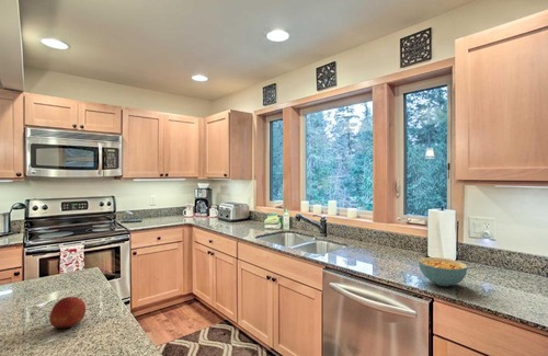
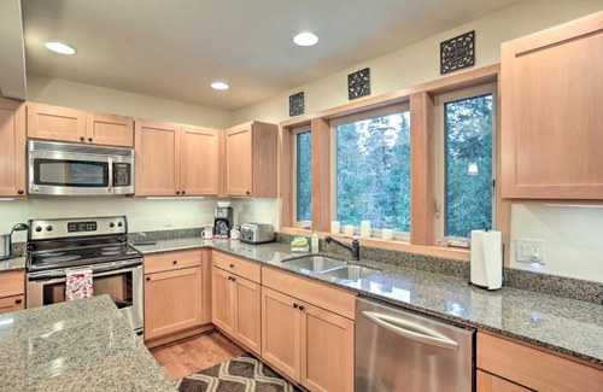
- fruit (68, 311)
- cereal bowl (442, 273)
